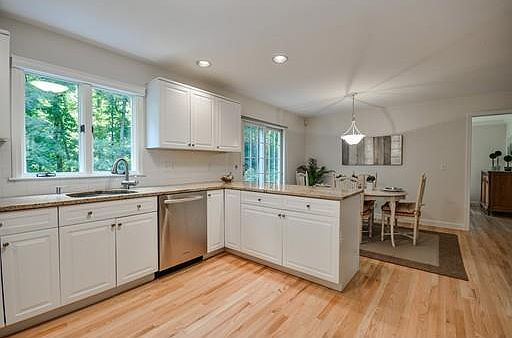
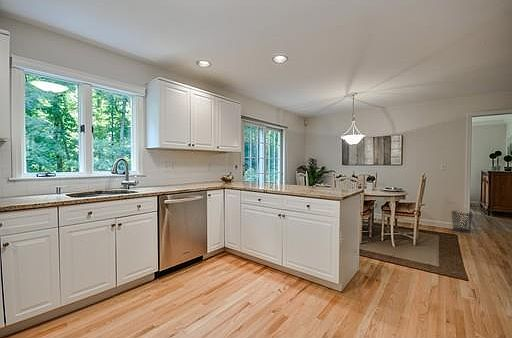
+ waste bin (461, 220)
